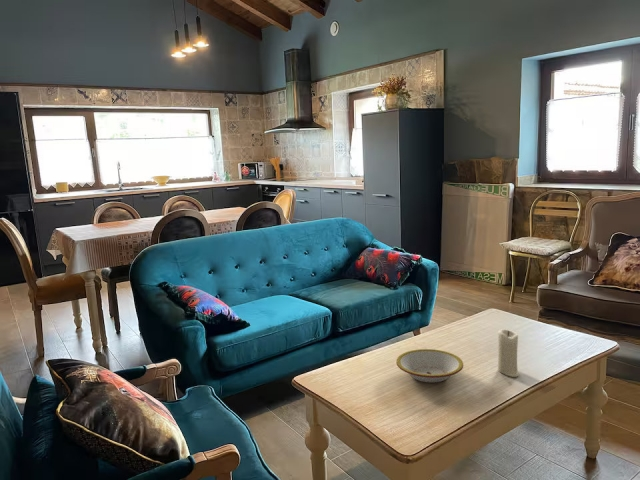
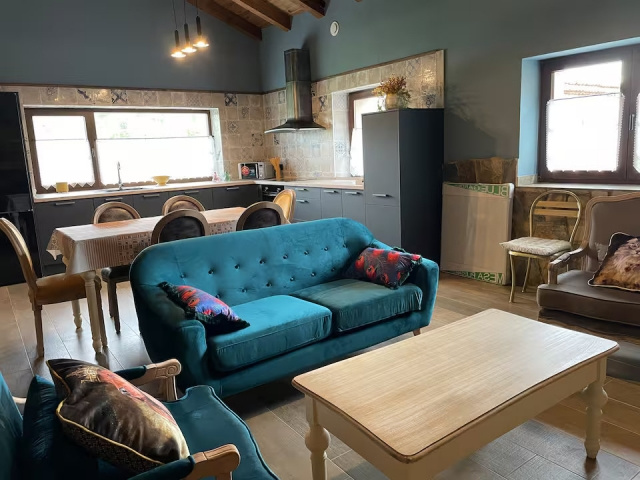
- bowl (429, 368)
- candle (508, 351)
